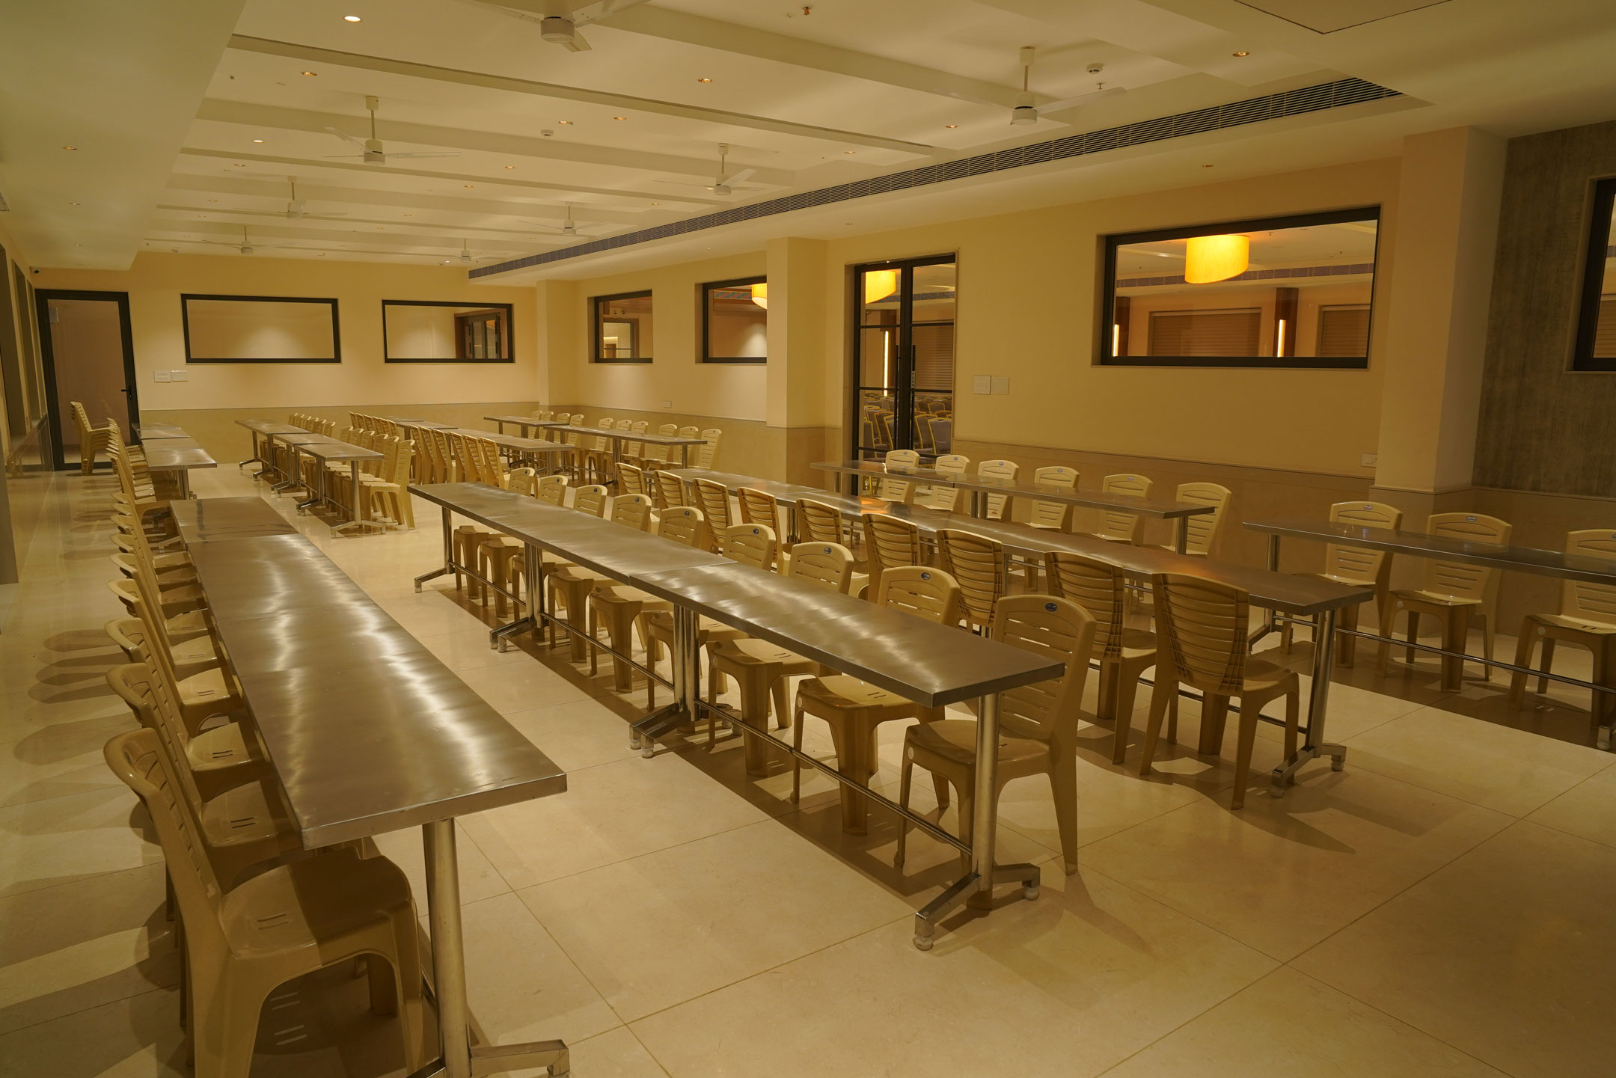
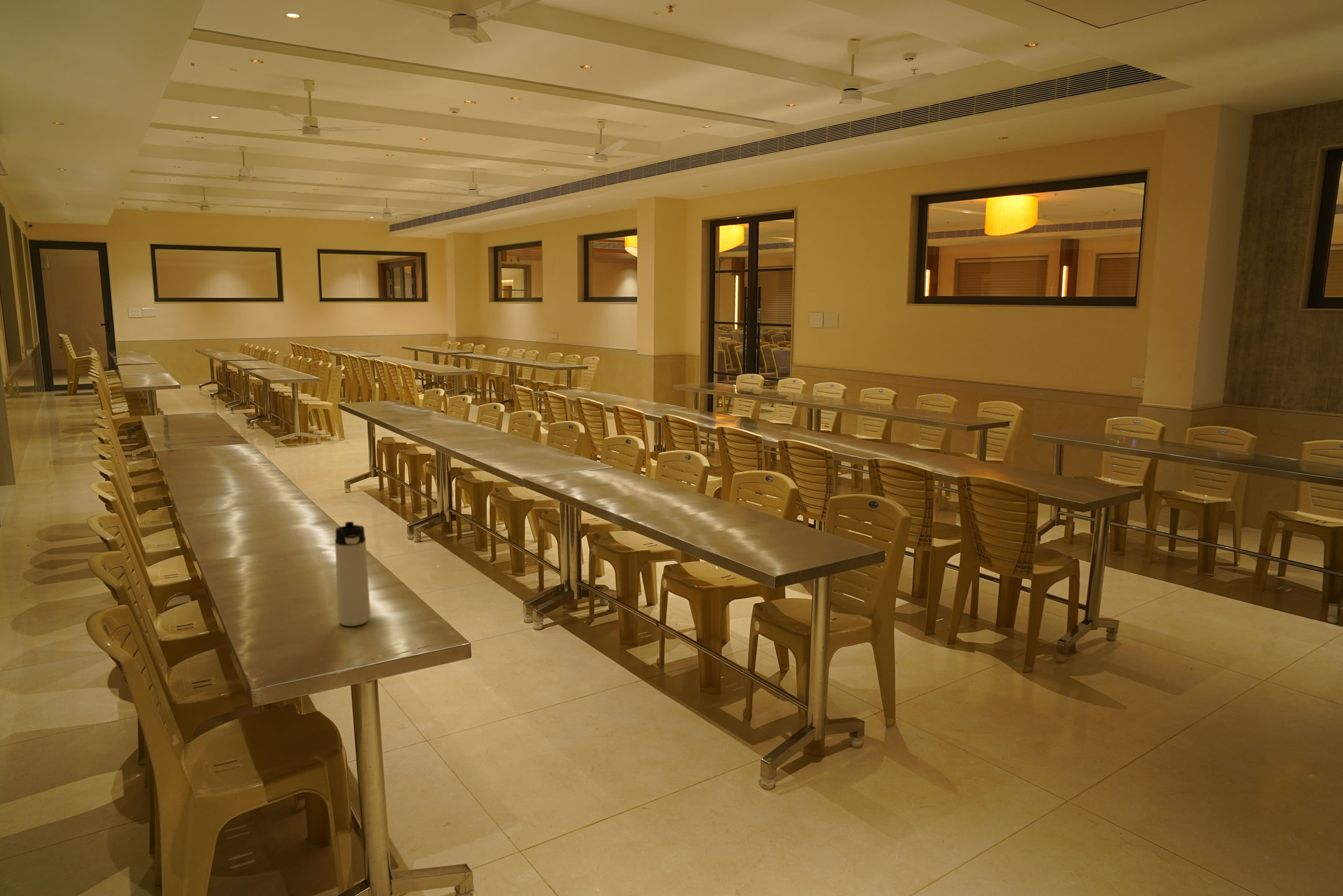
+ thermos bottle (353, 575)
